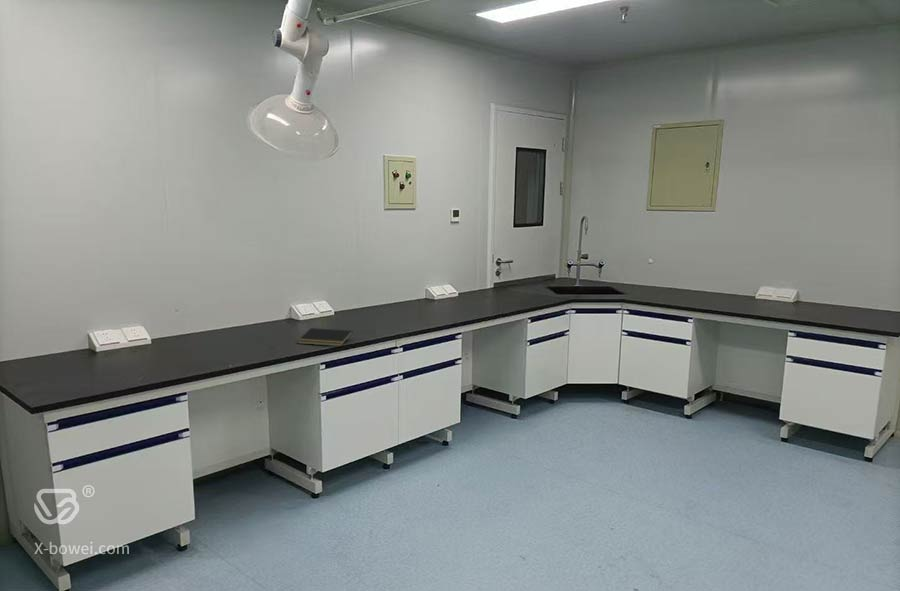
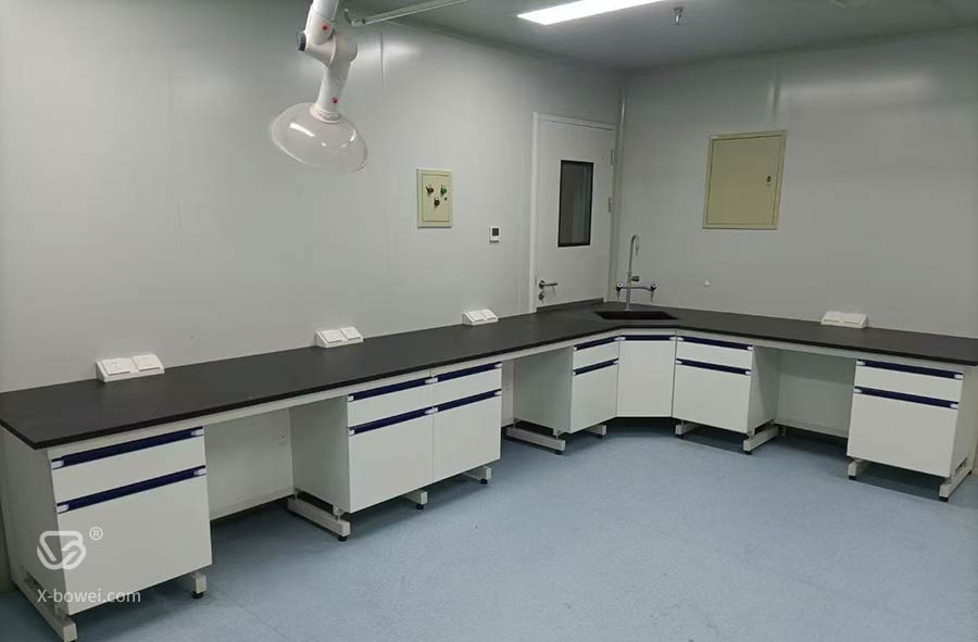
- notepad (325, 336)
